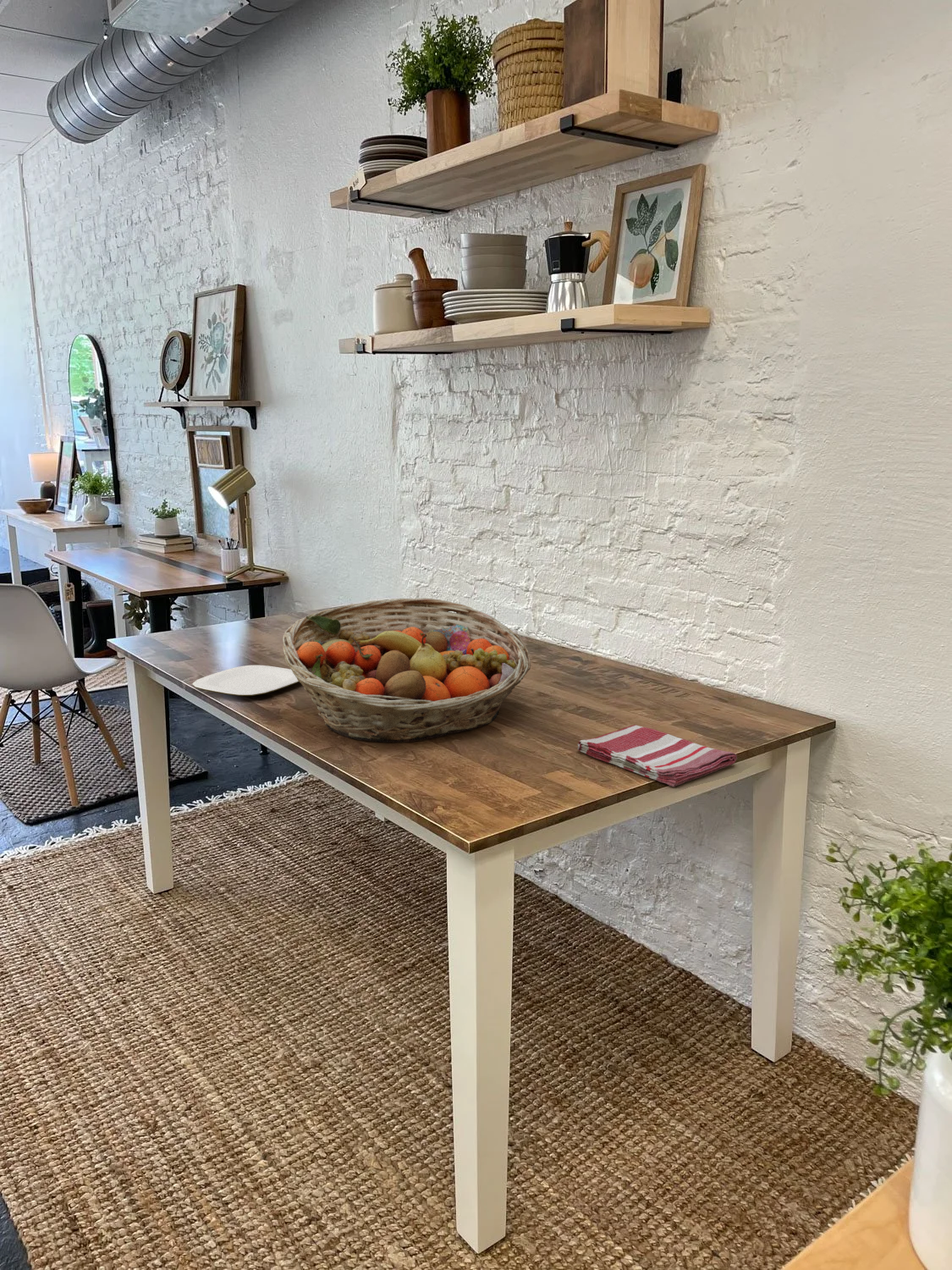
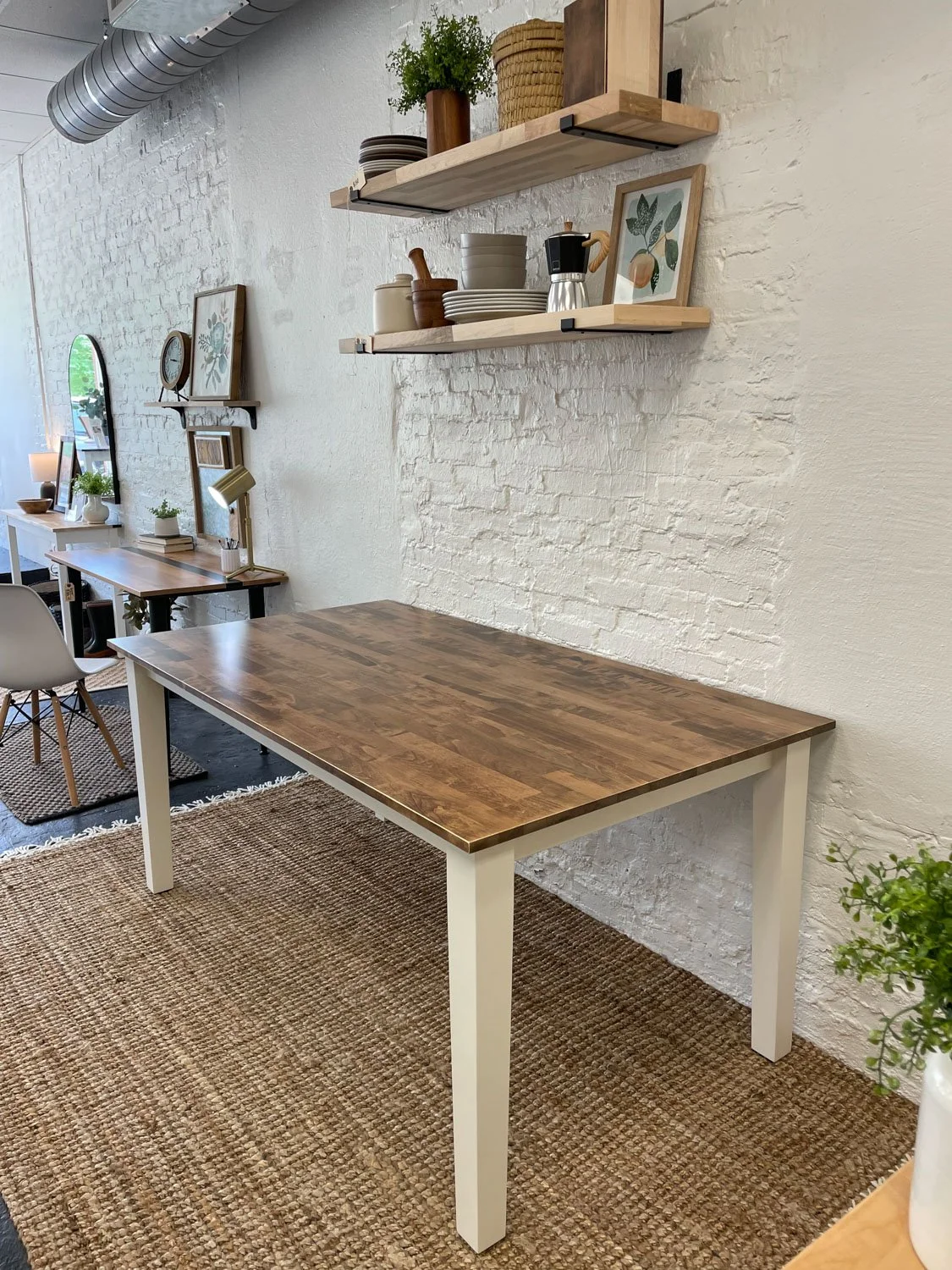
- fruit basket (408, 665)
- dish towel (654, 750)
- plate (250, 682)
